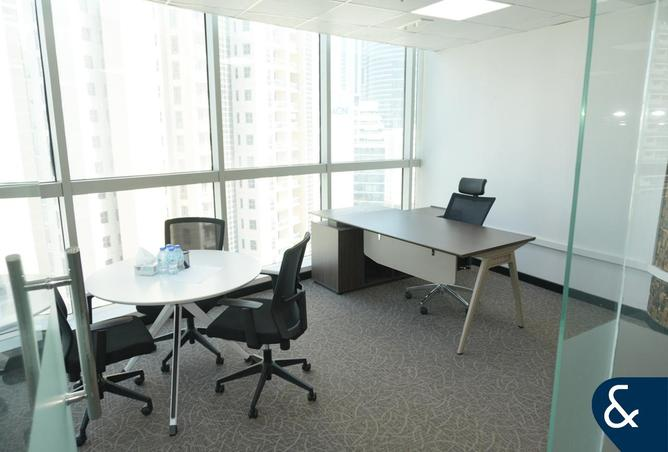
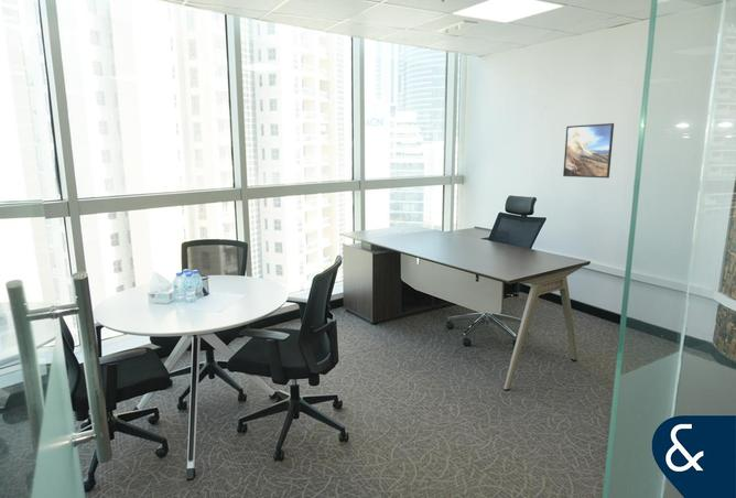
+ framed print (586, 151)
